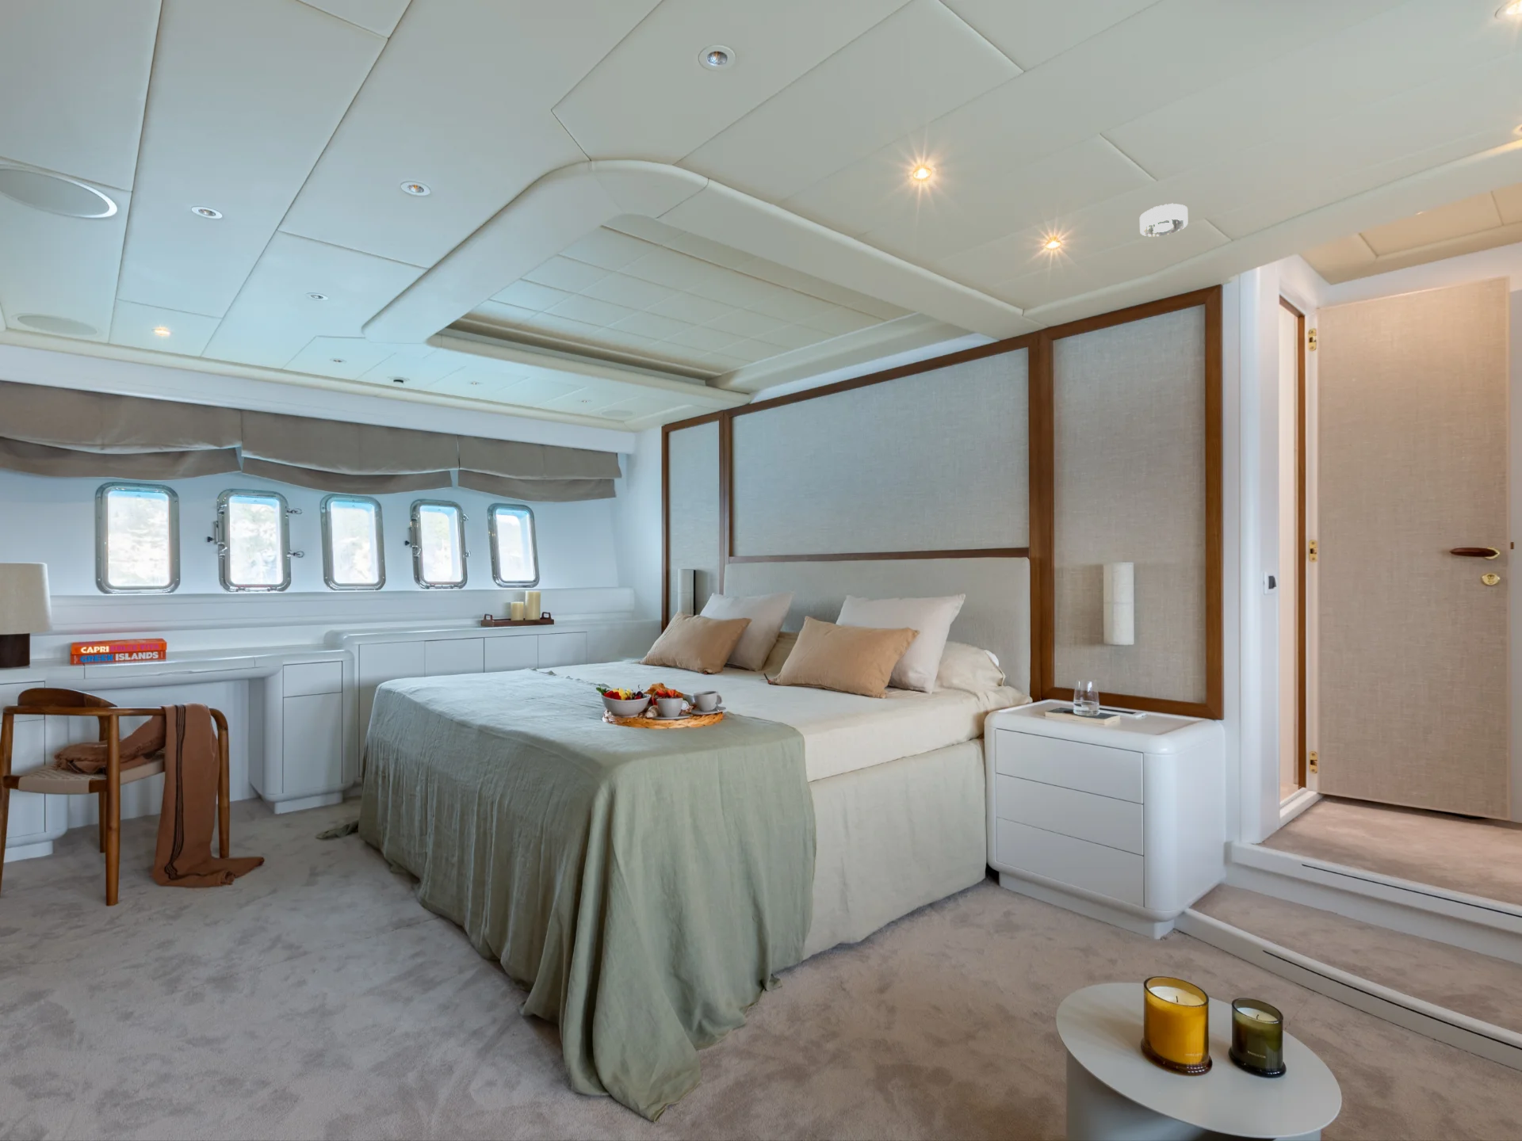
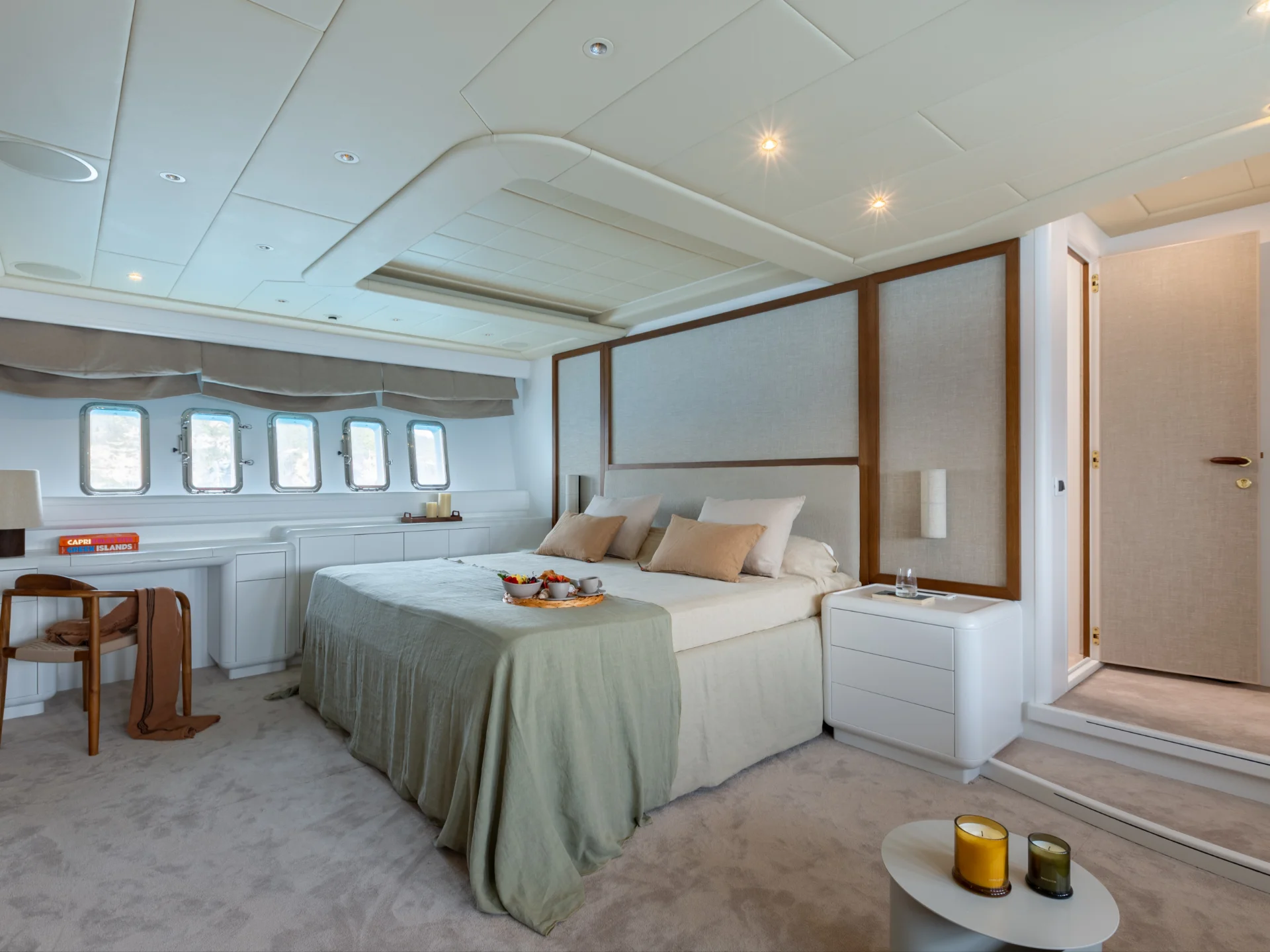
- smoke detector (1162, 218)
